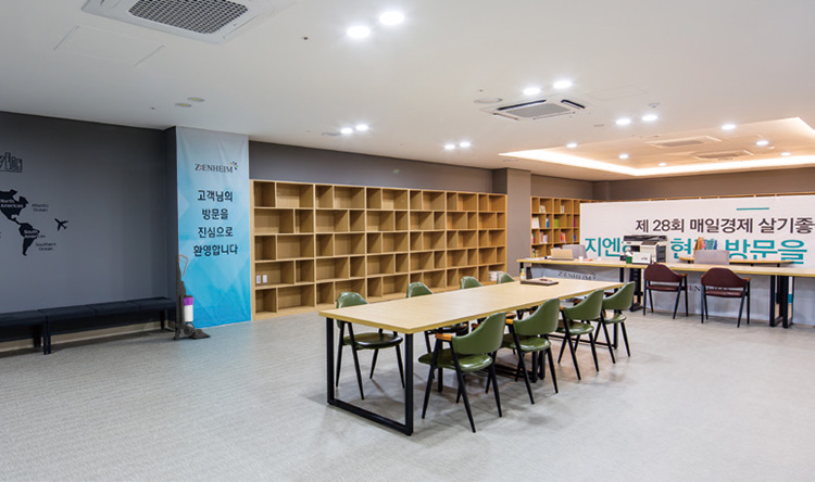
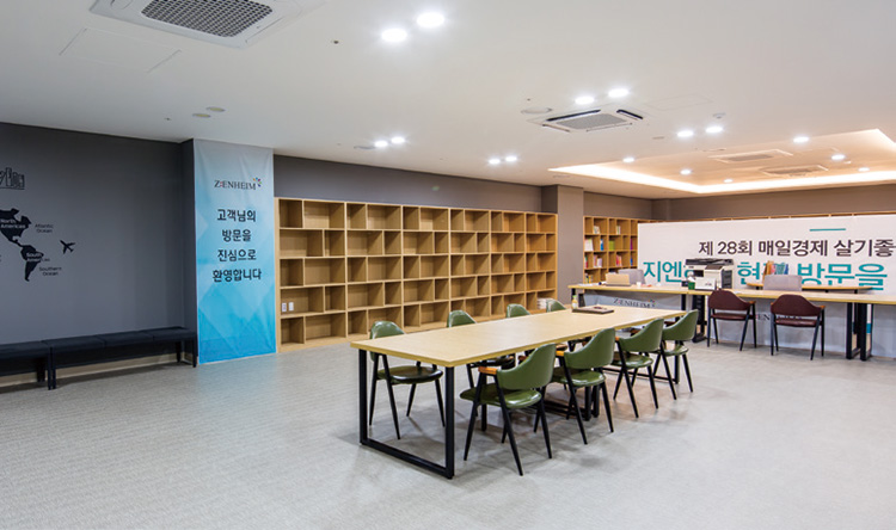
- vacuum cleaner (189, 295)
